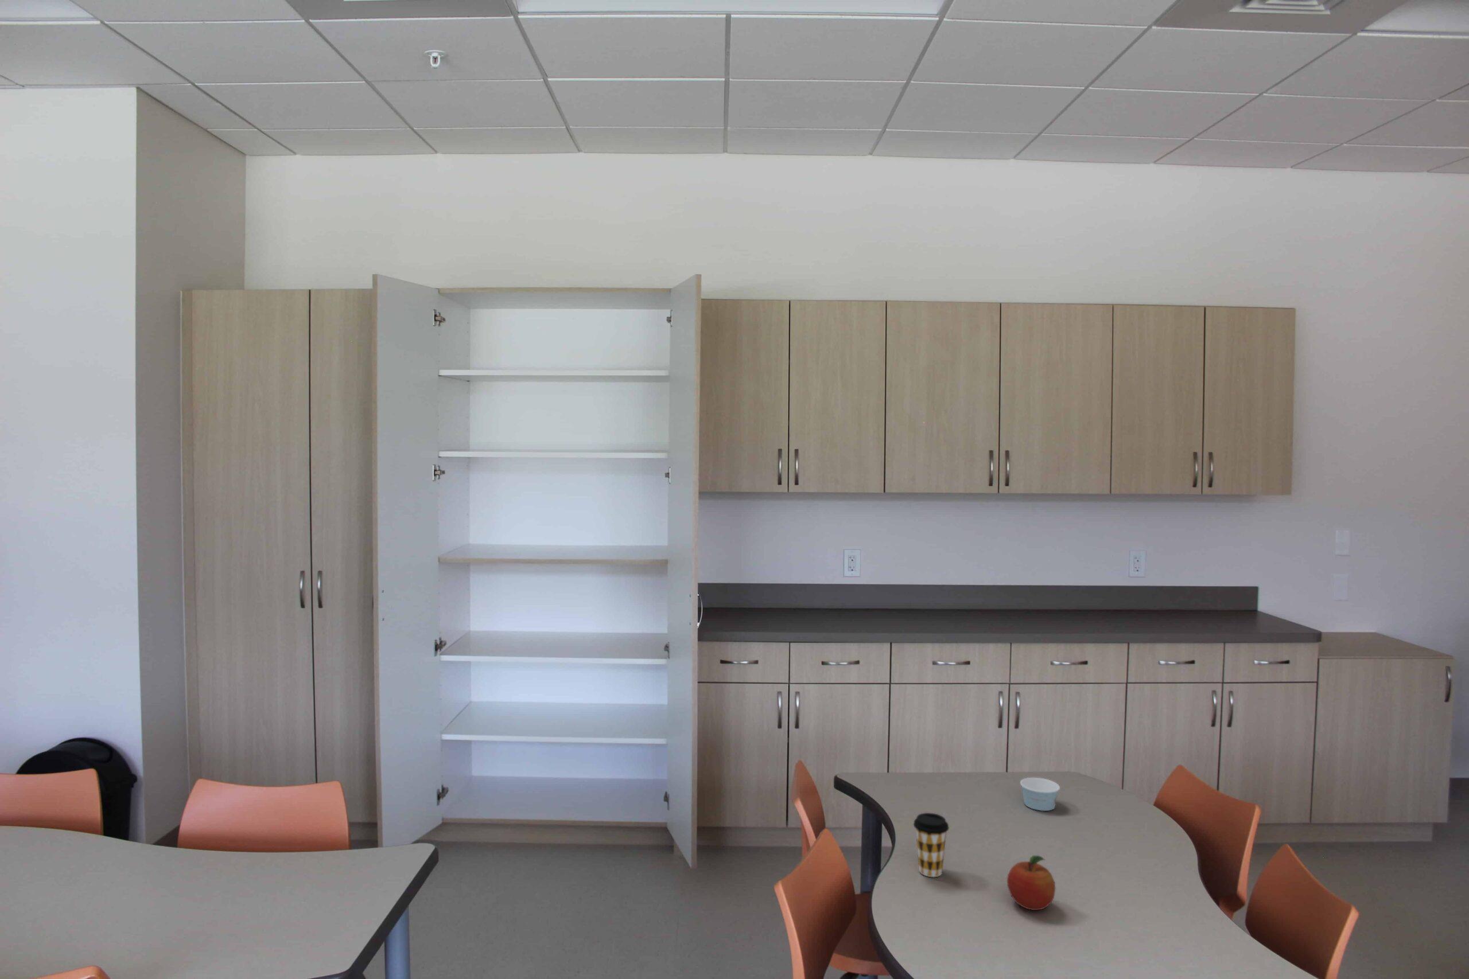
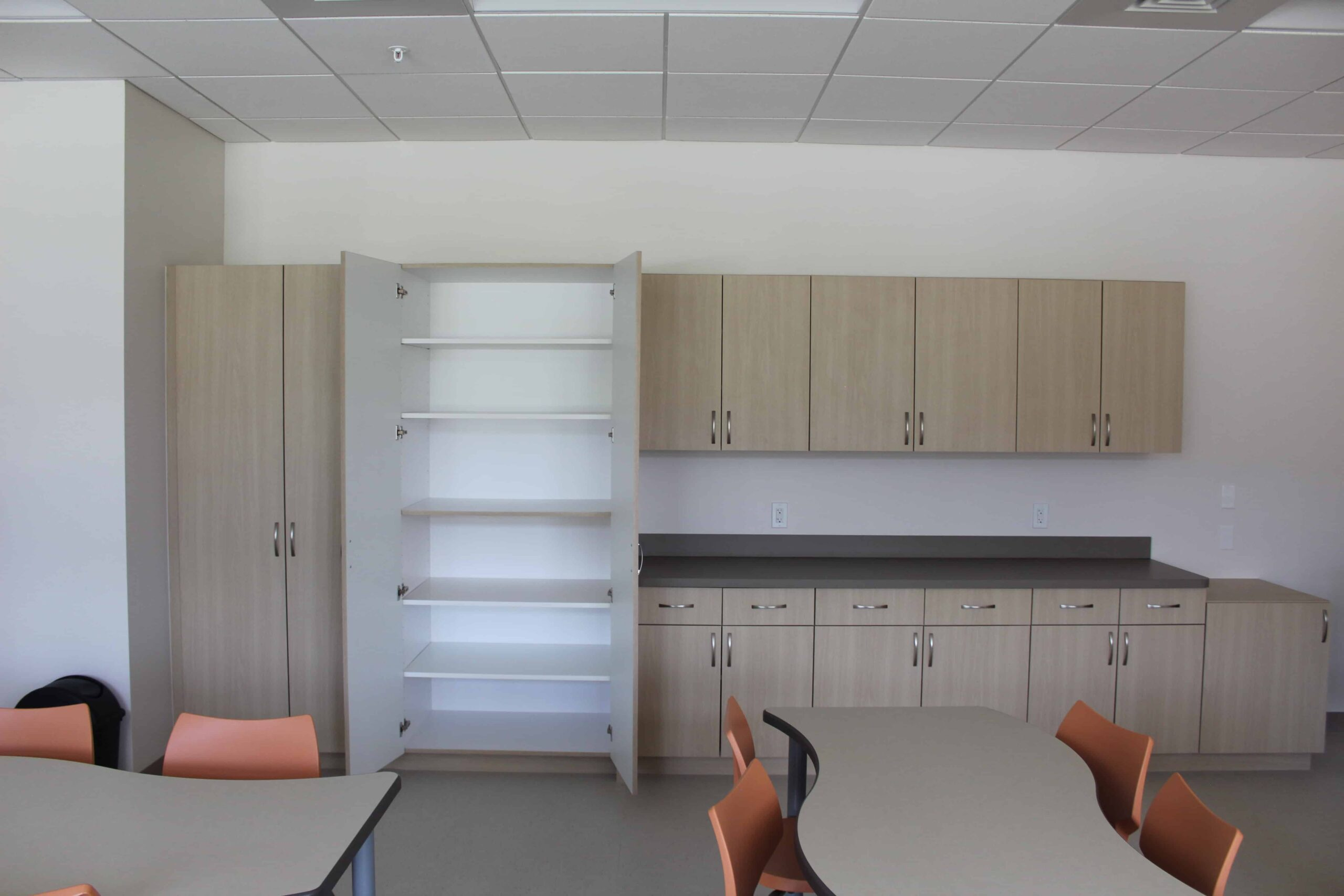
- paper cup (1039, 794)
- coffee cup (931, 845)
- fruit (1031, 881)
